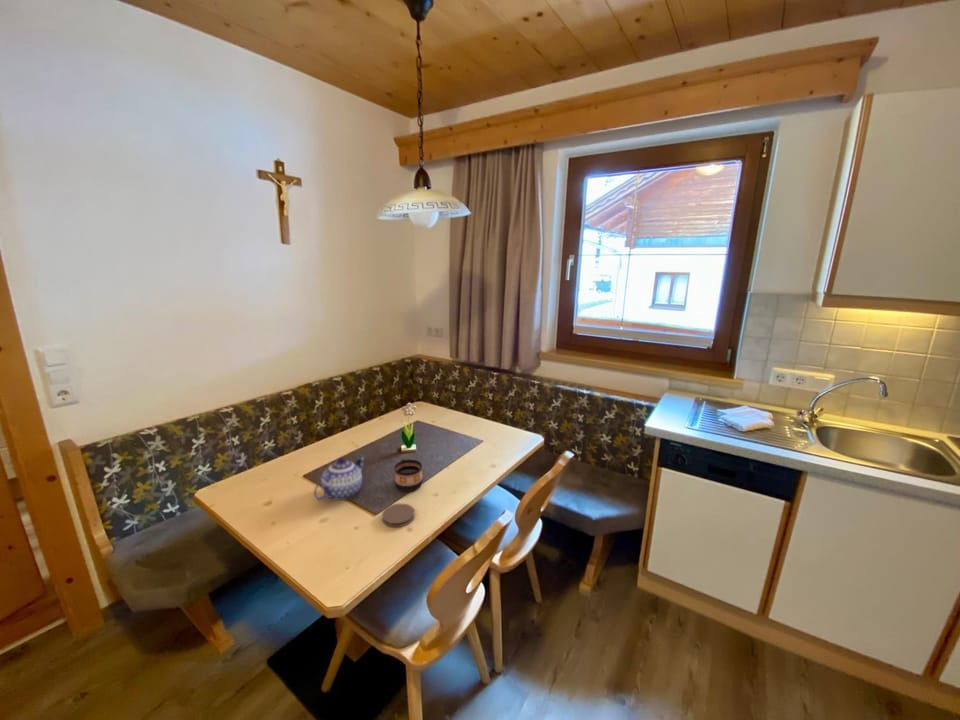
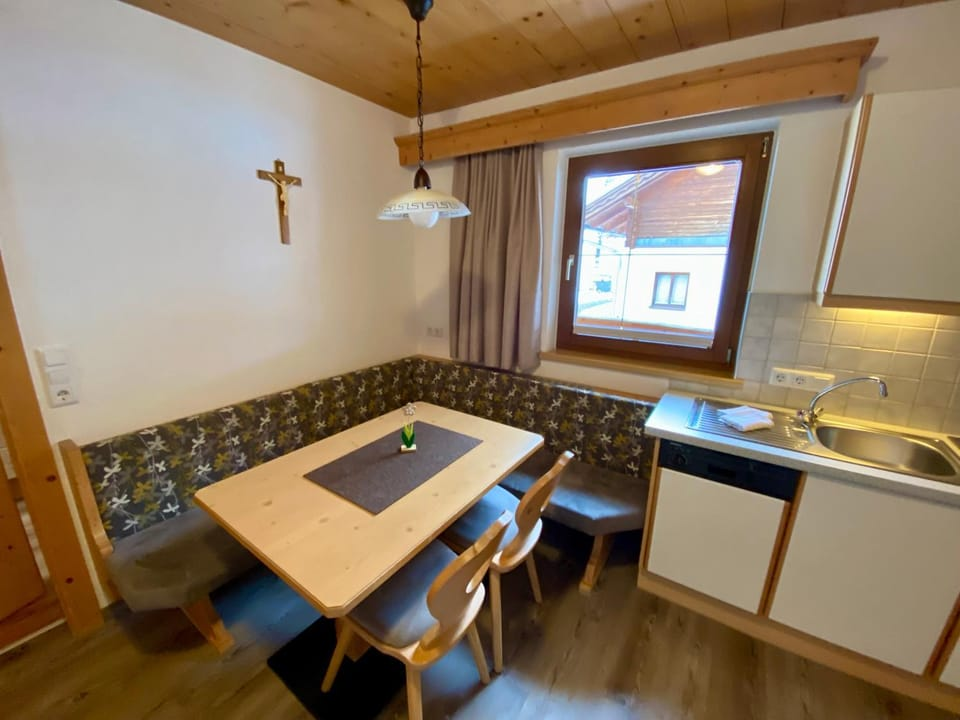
- teapot (341, 476)
- coaster (398, 514)
- cup (409, 475)
